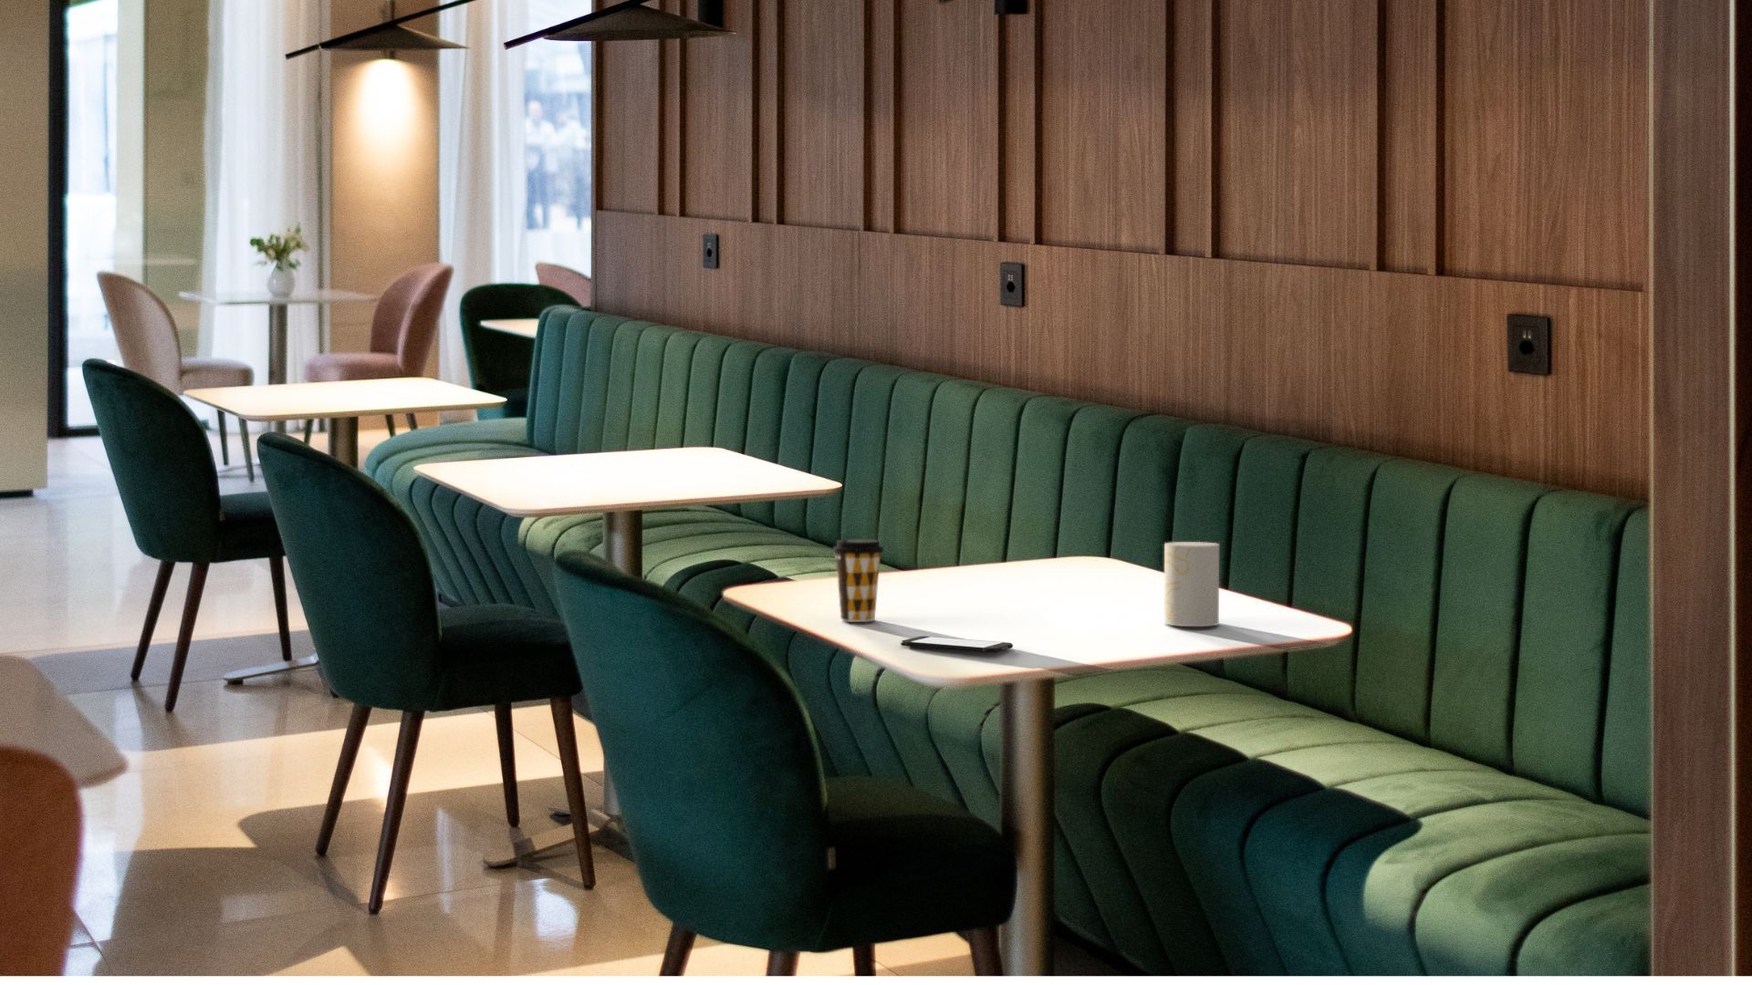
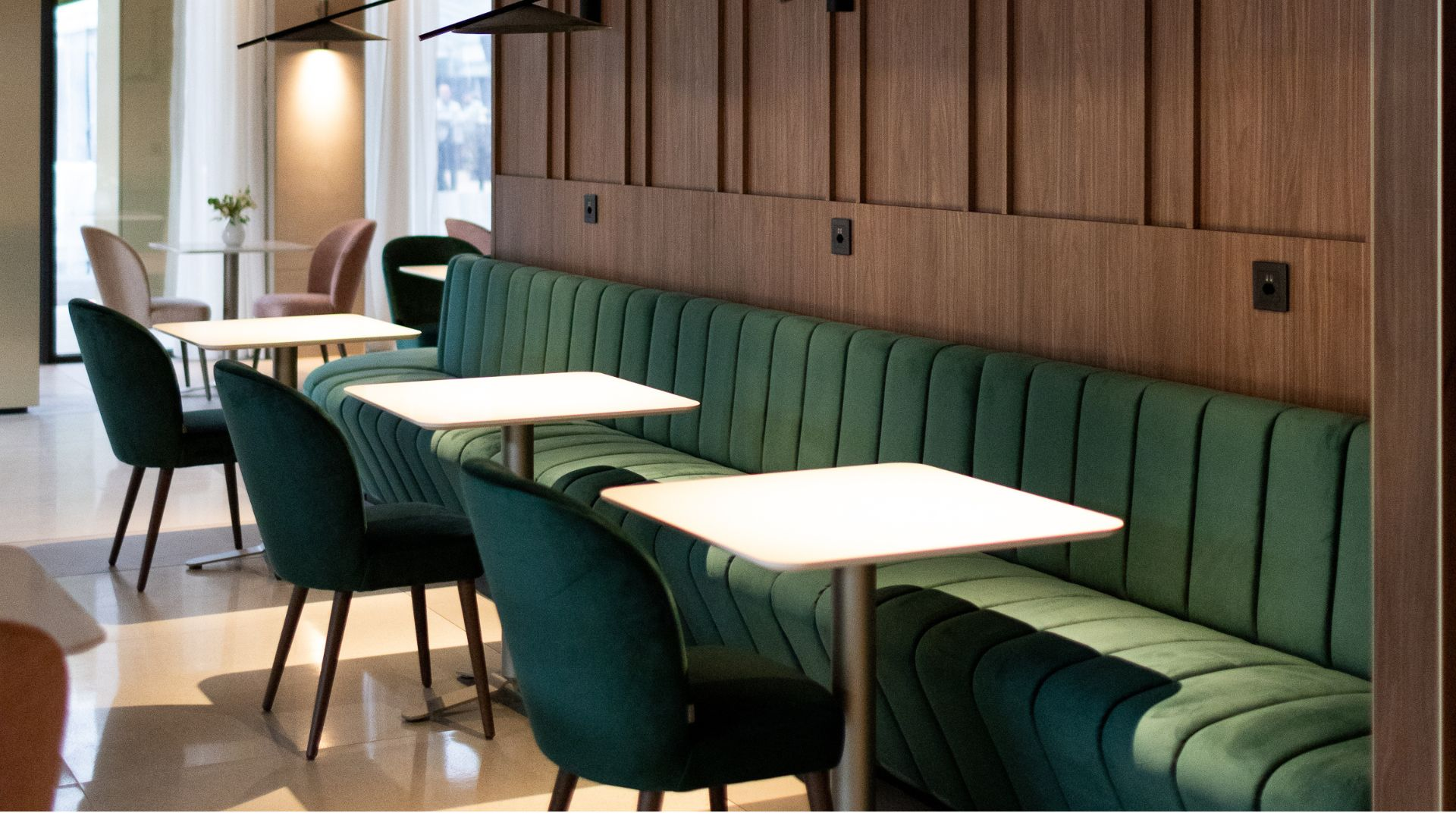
- coffee cup (858, 580)
- cup (1191, 583)
- smartphone (957, 643)
